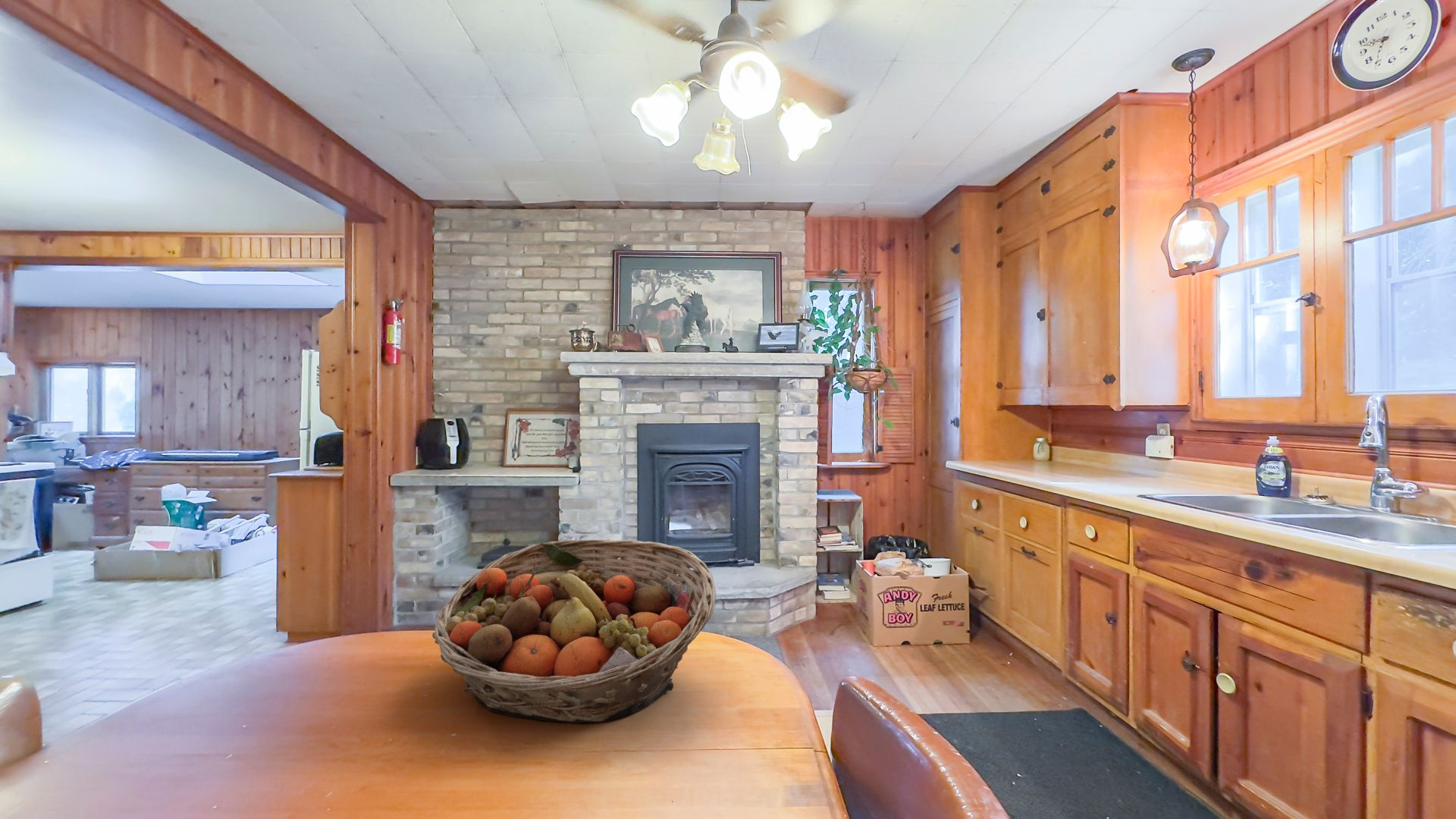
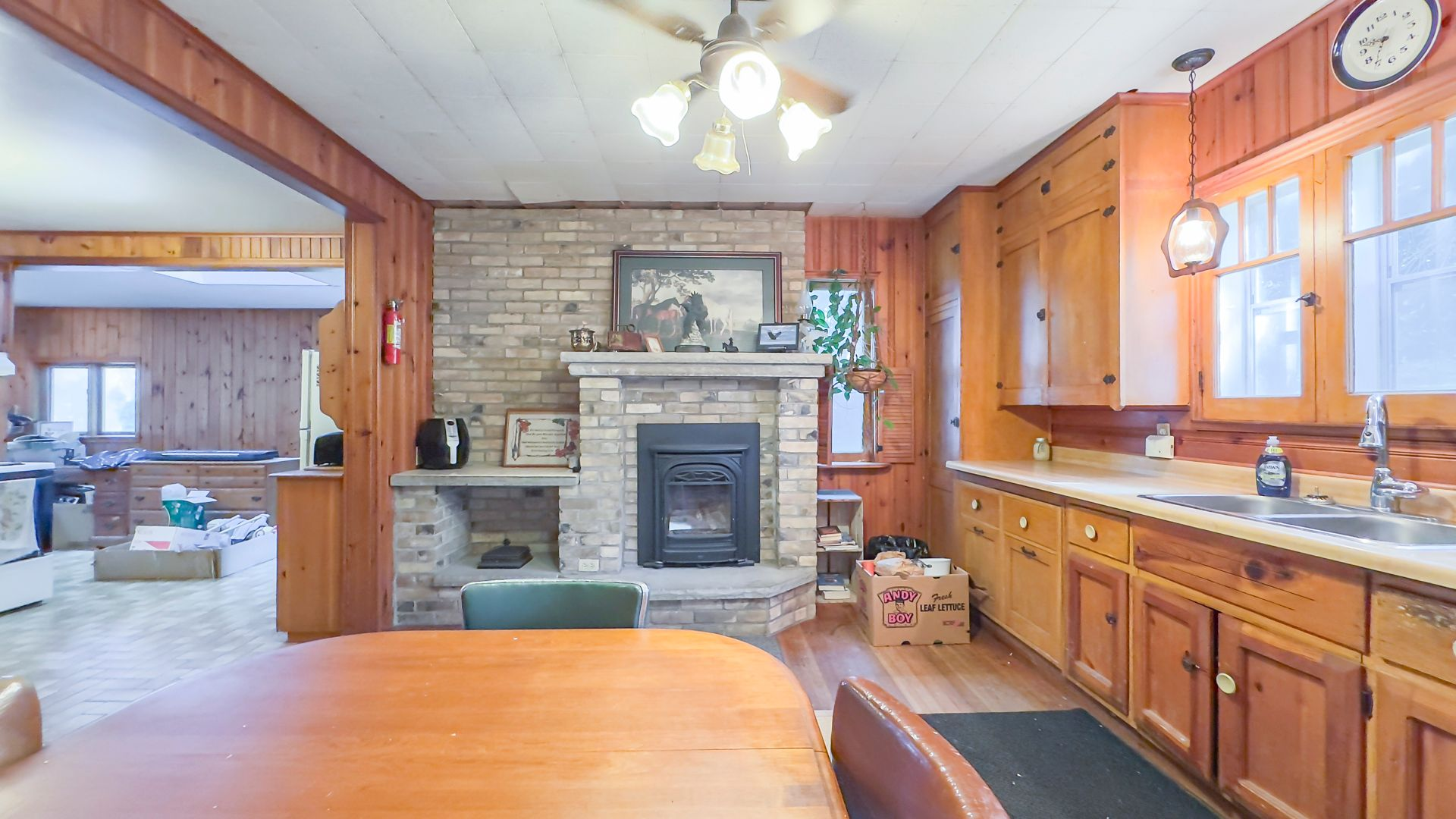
- fruit basket (579, 619)
